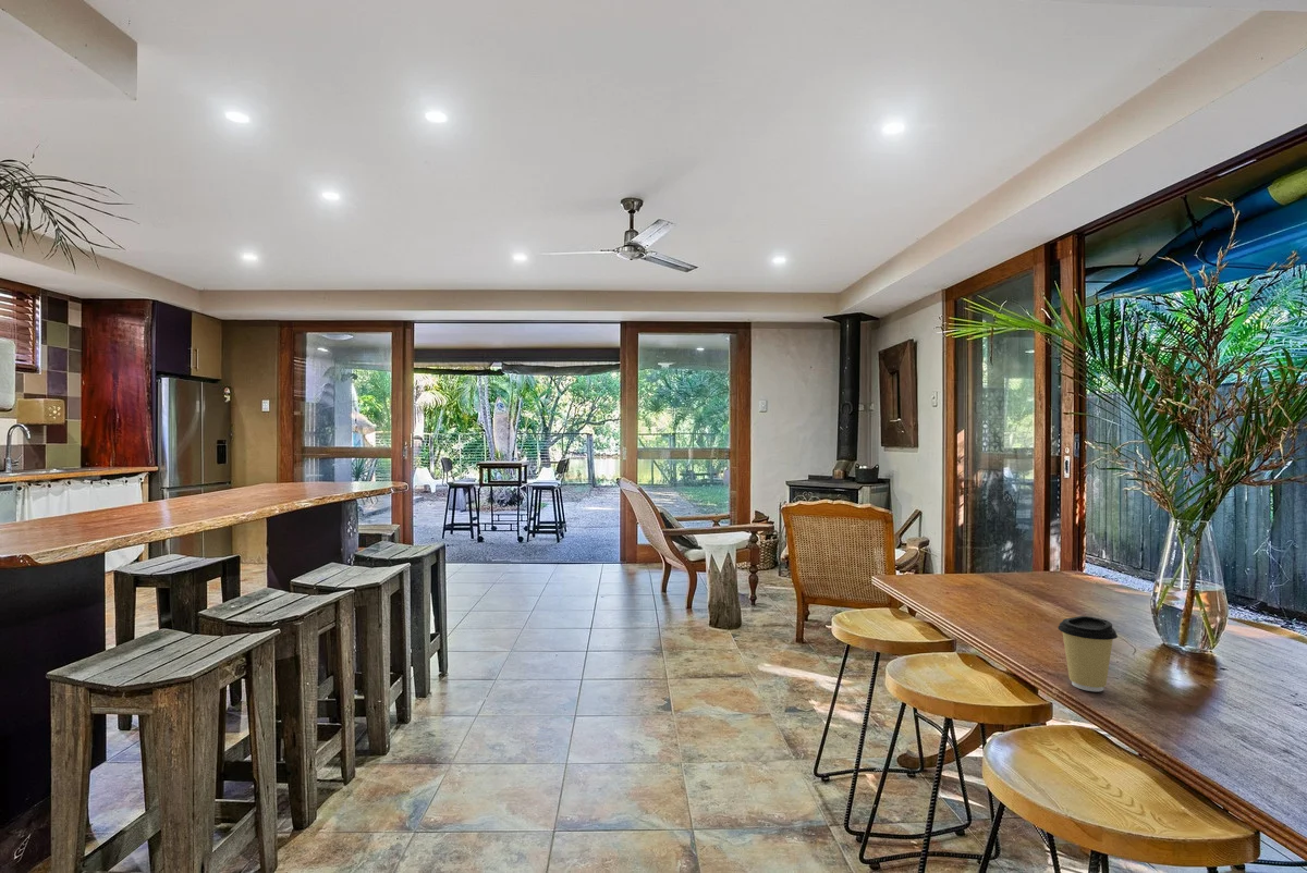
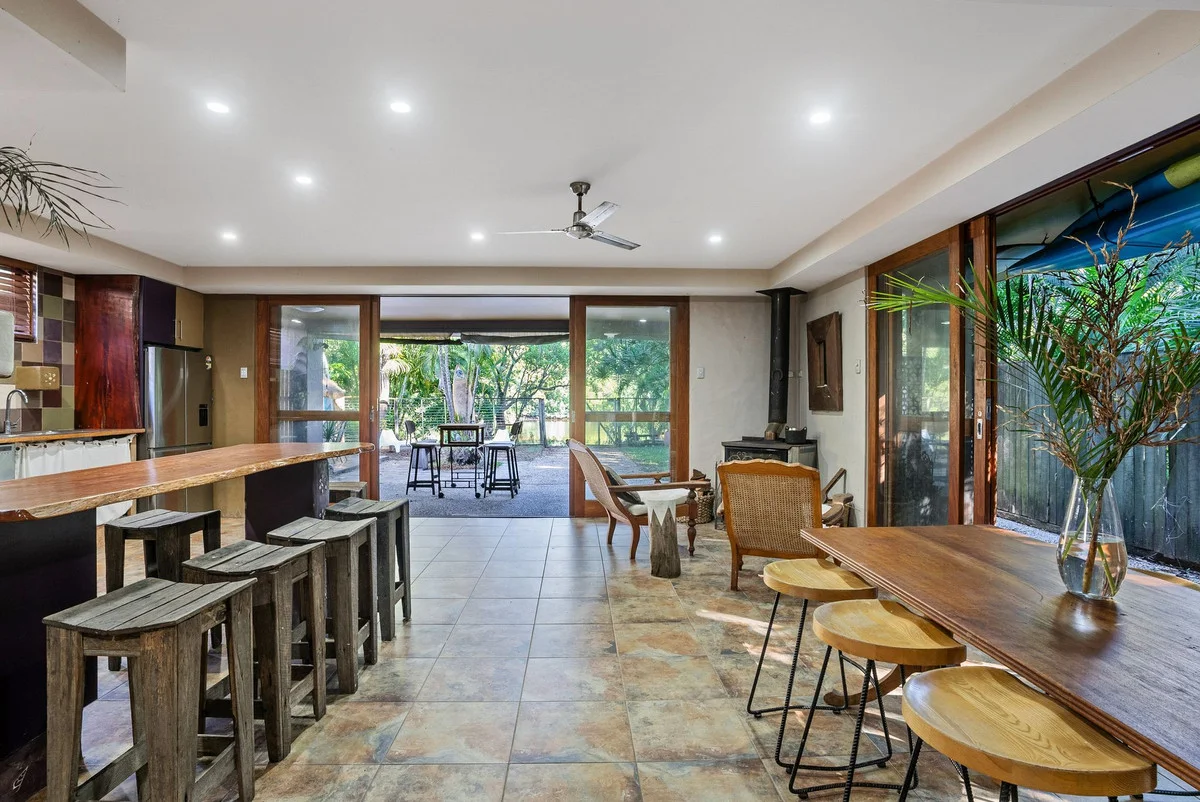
- coffee cup (1087, 653)
